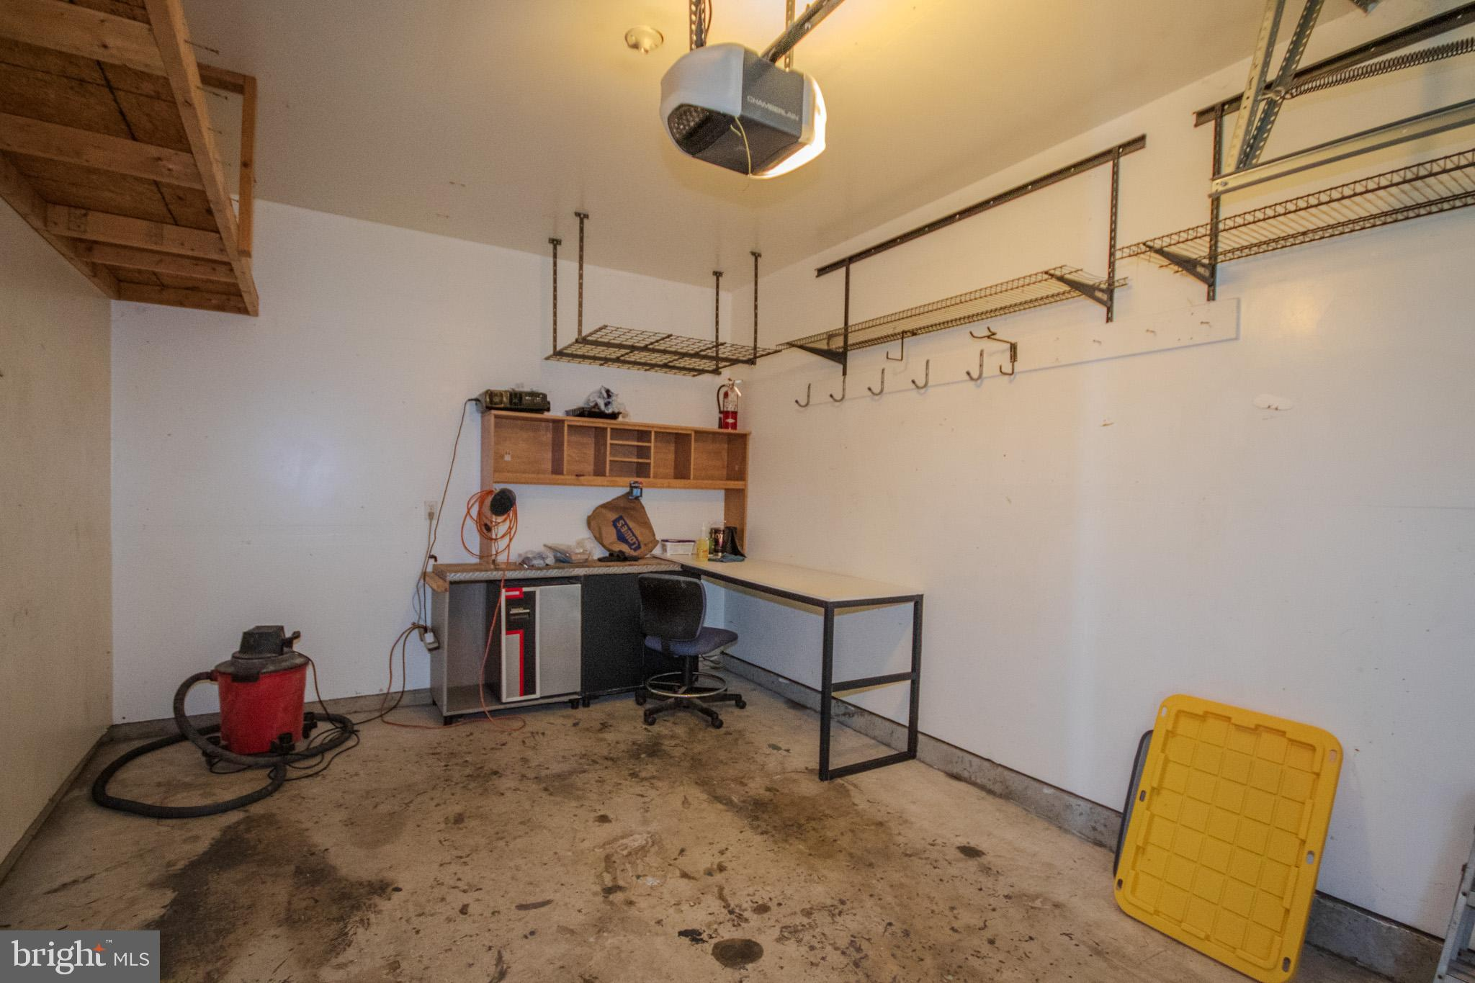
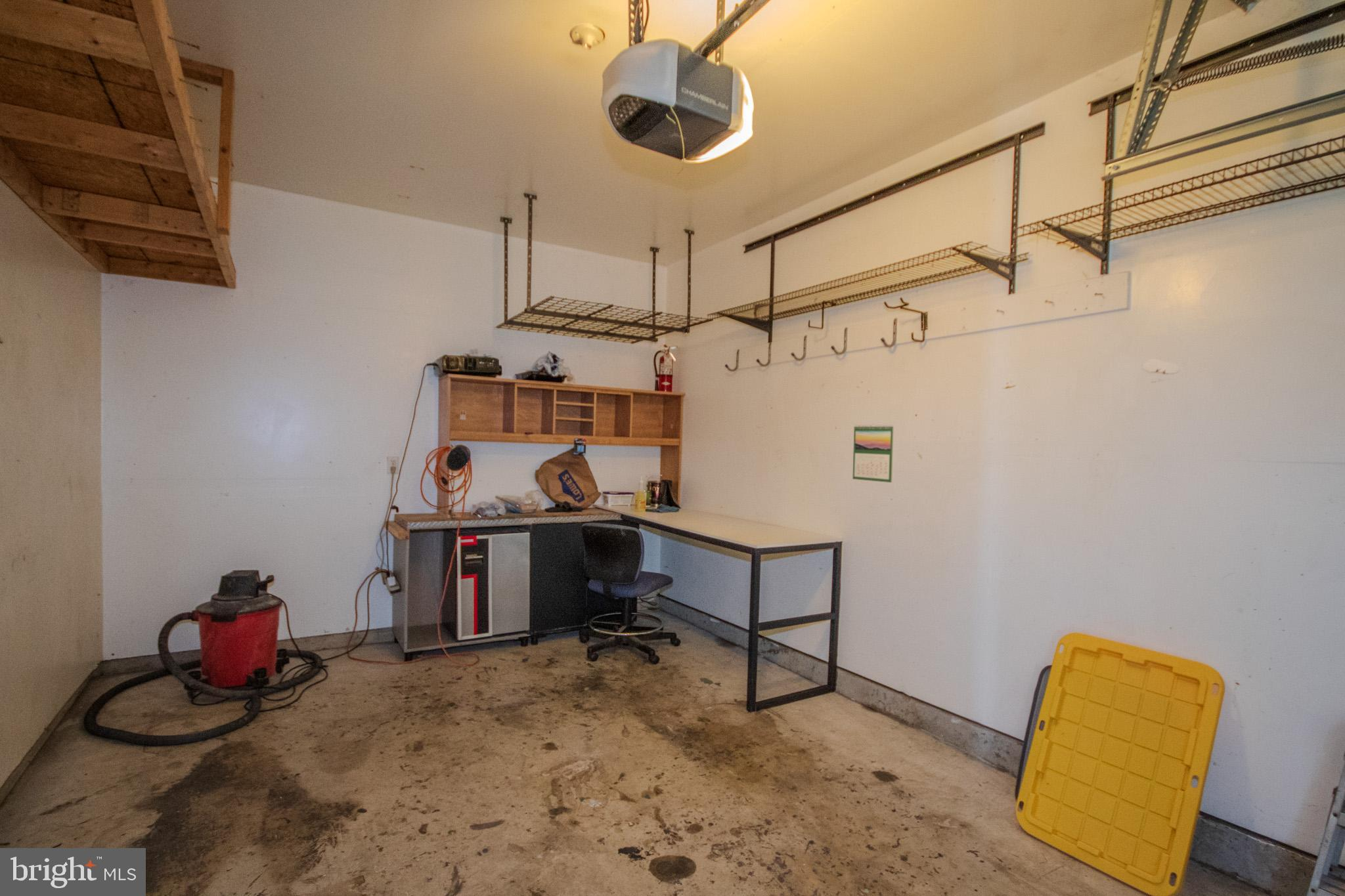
+ calendar (872, 452)
